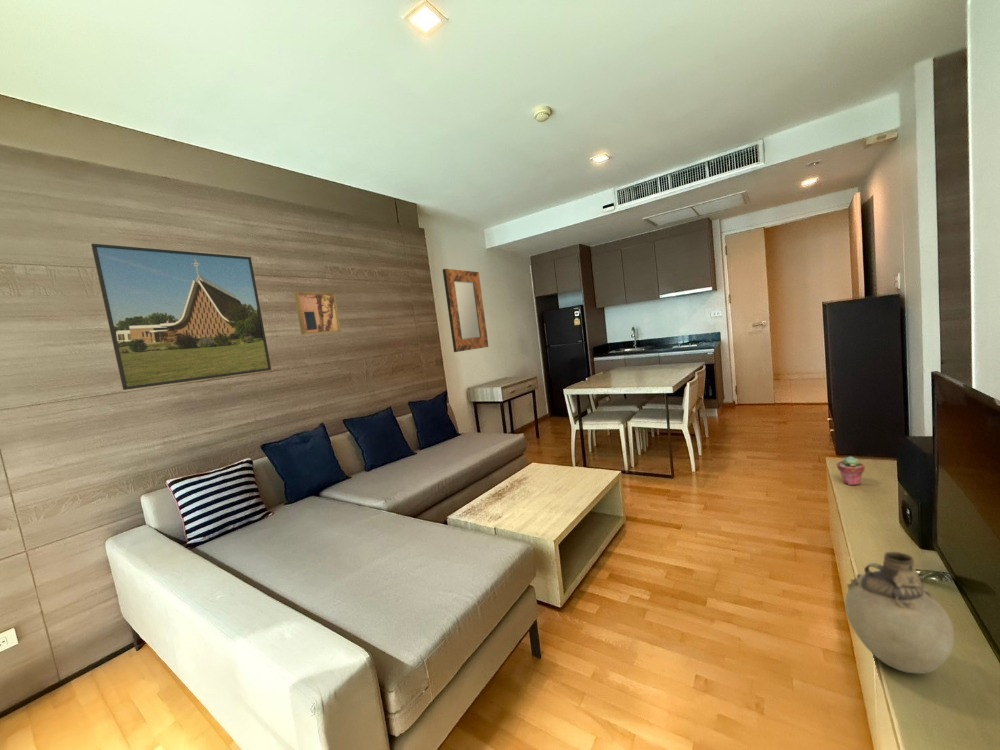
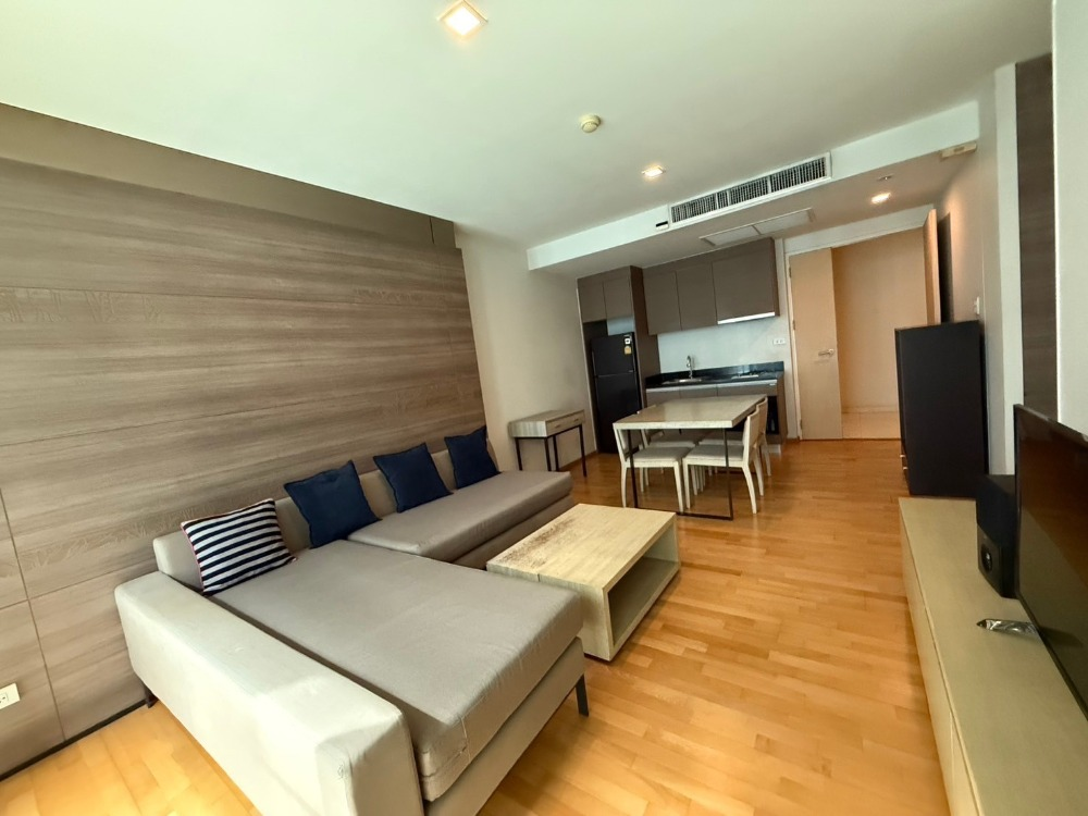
- wall art (318, 313)
- vase (895, 608)
- potted succulent (850, 469)
- home mirror (467, 310)
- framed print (194, 316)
